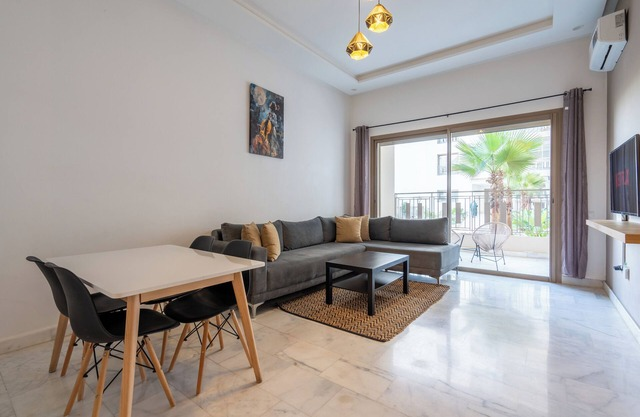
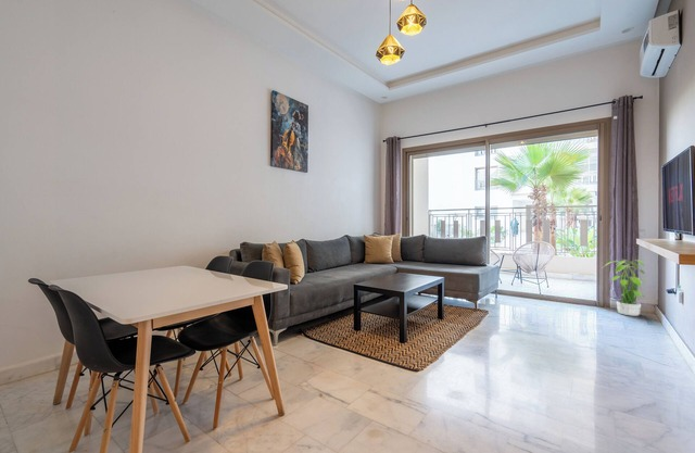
+ potted plant (623, 286)
